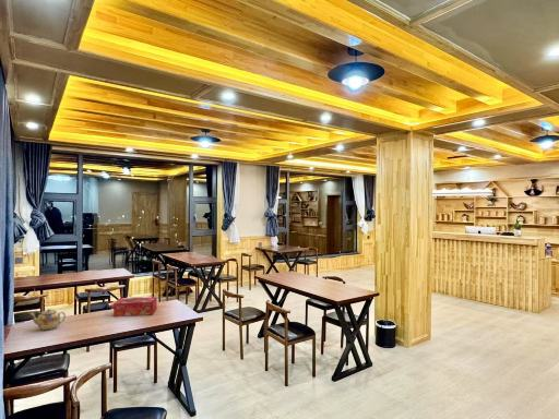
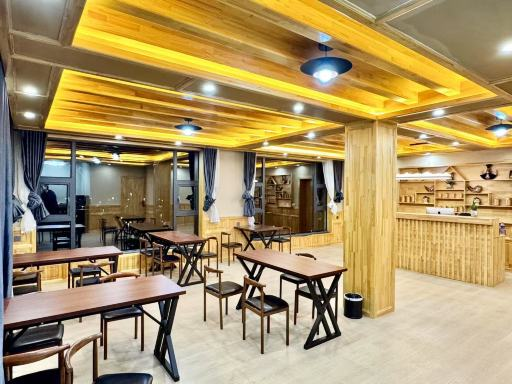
- teapot (47, 319)
- tissue box (135, 306)
